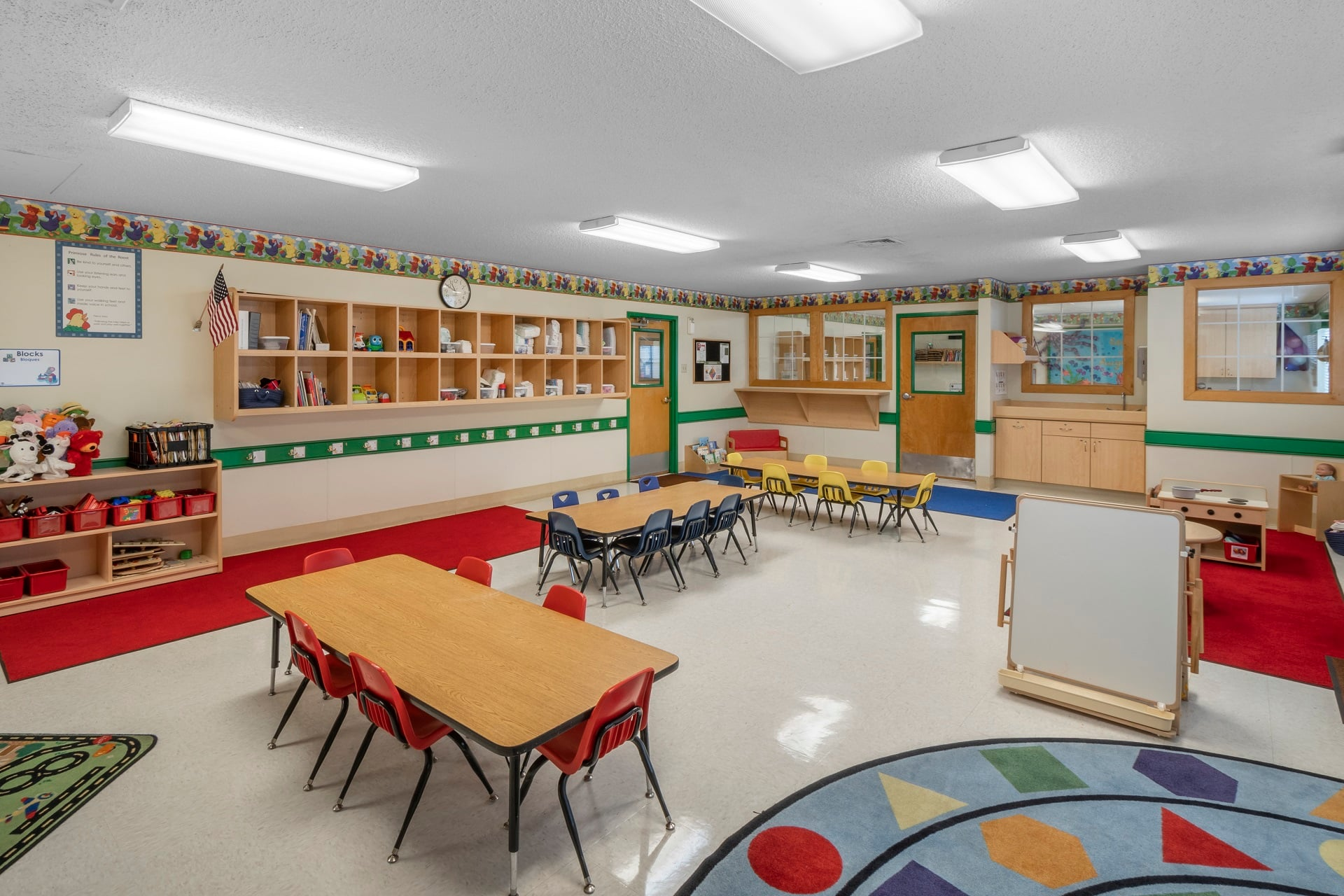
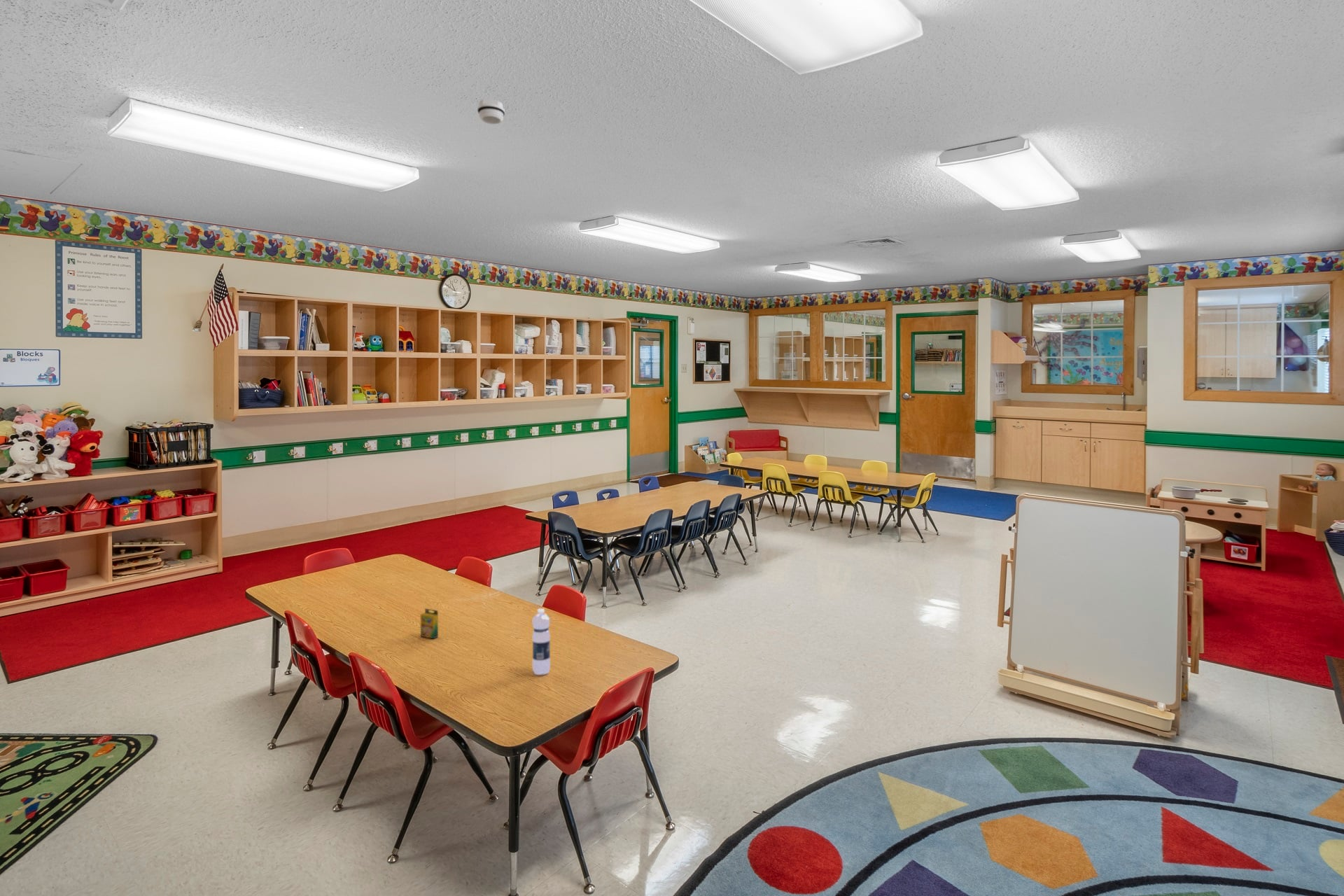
+ water bottle (541, 640)
+ smoke detector (491, 112)
+ crayon box (429, 623)
